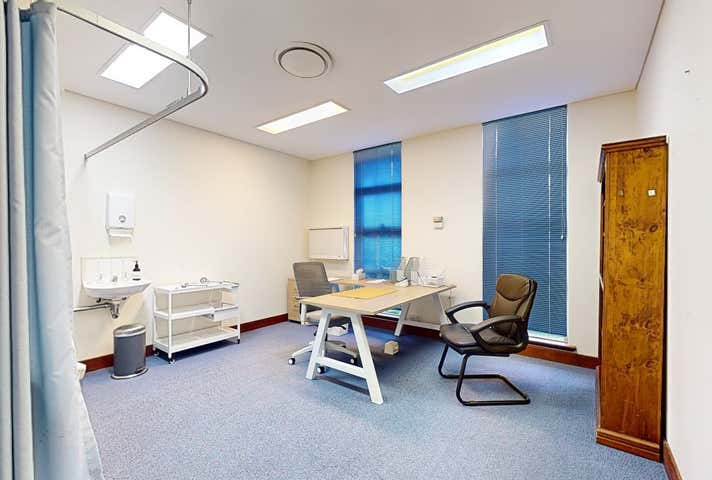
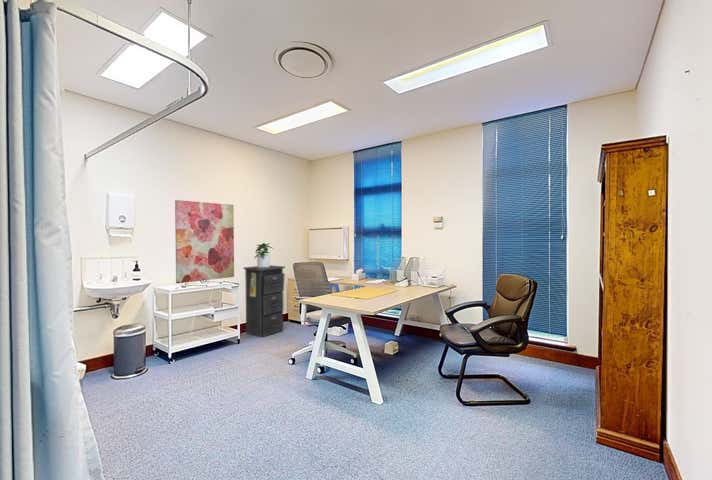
+ potted plant (263, 254)
+ wall art (206, 241)
+ filing cabinet (266, 299)
